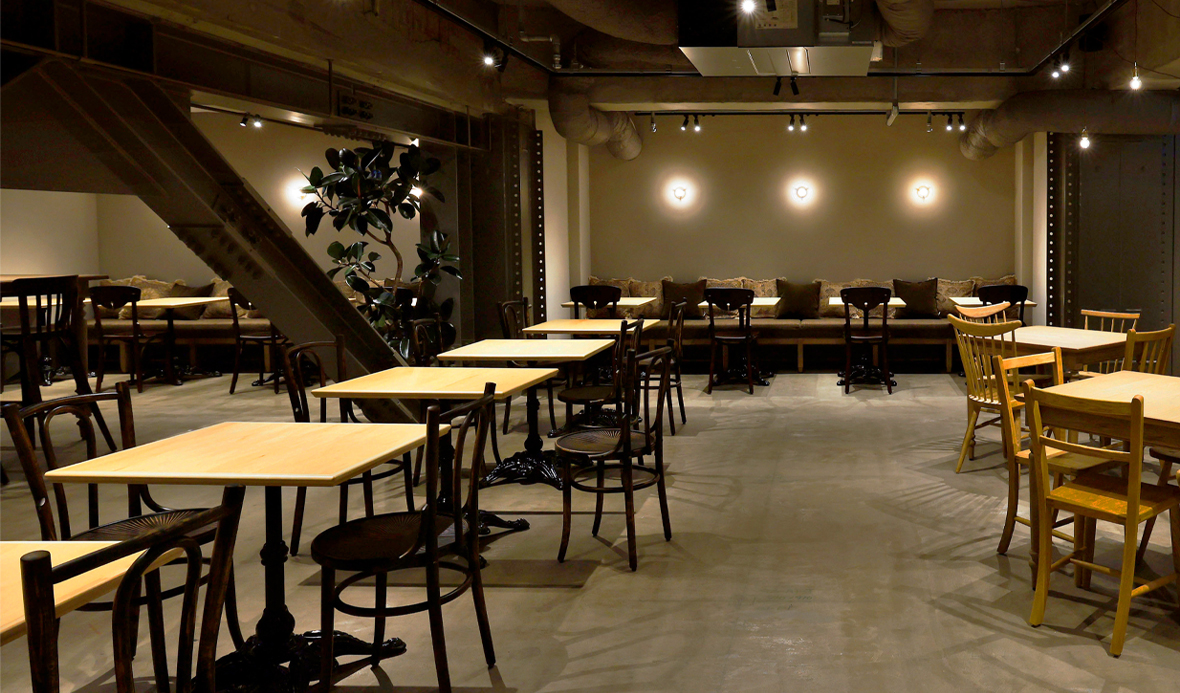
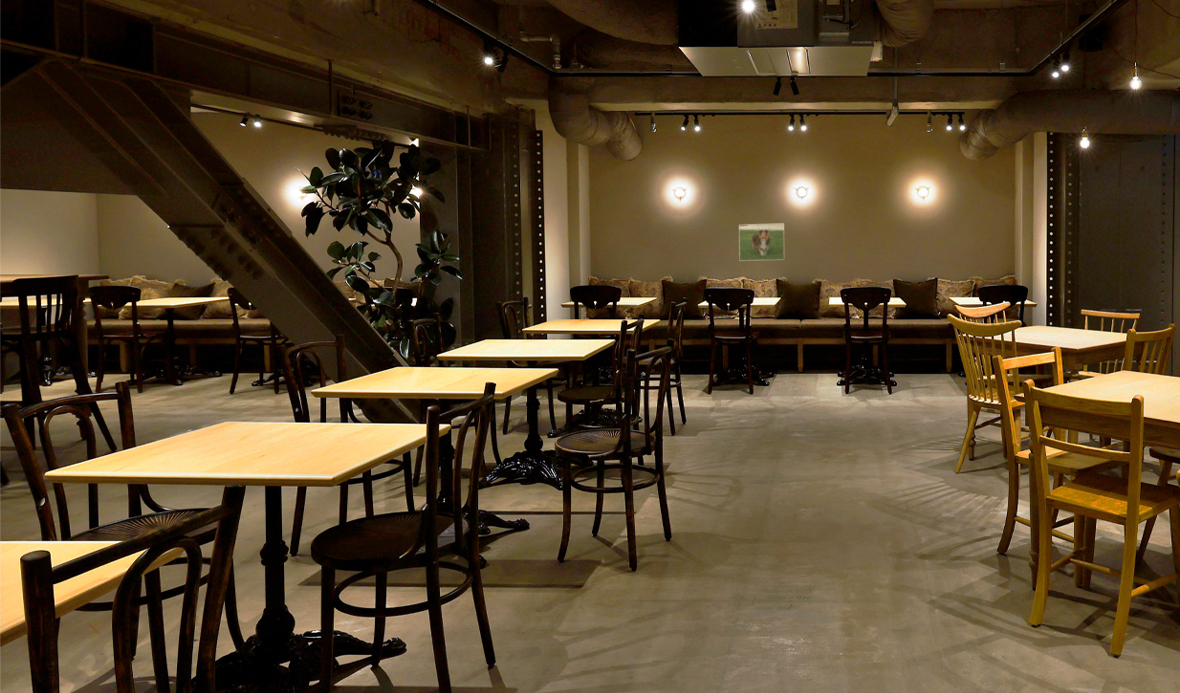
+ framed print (761, 242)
